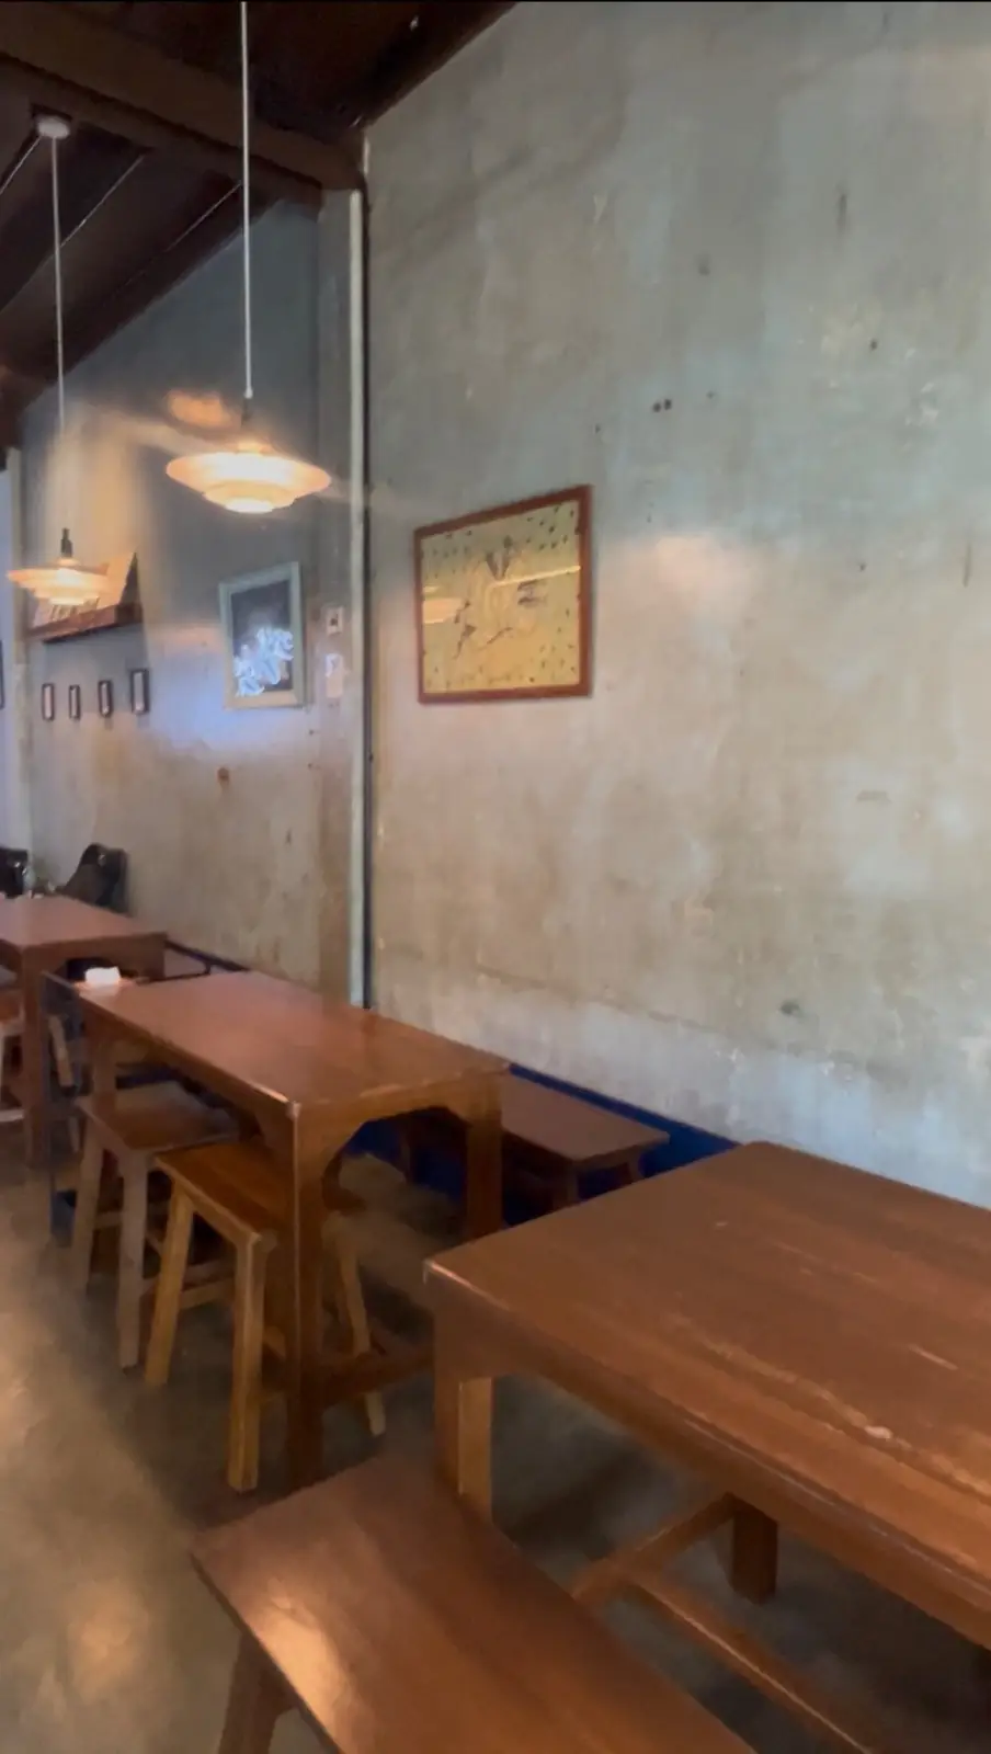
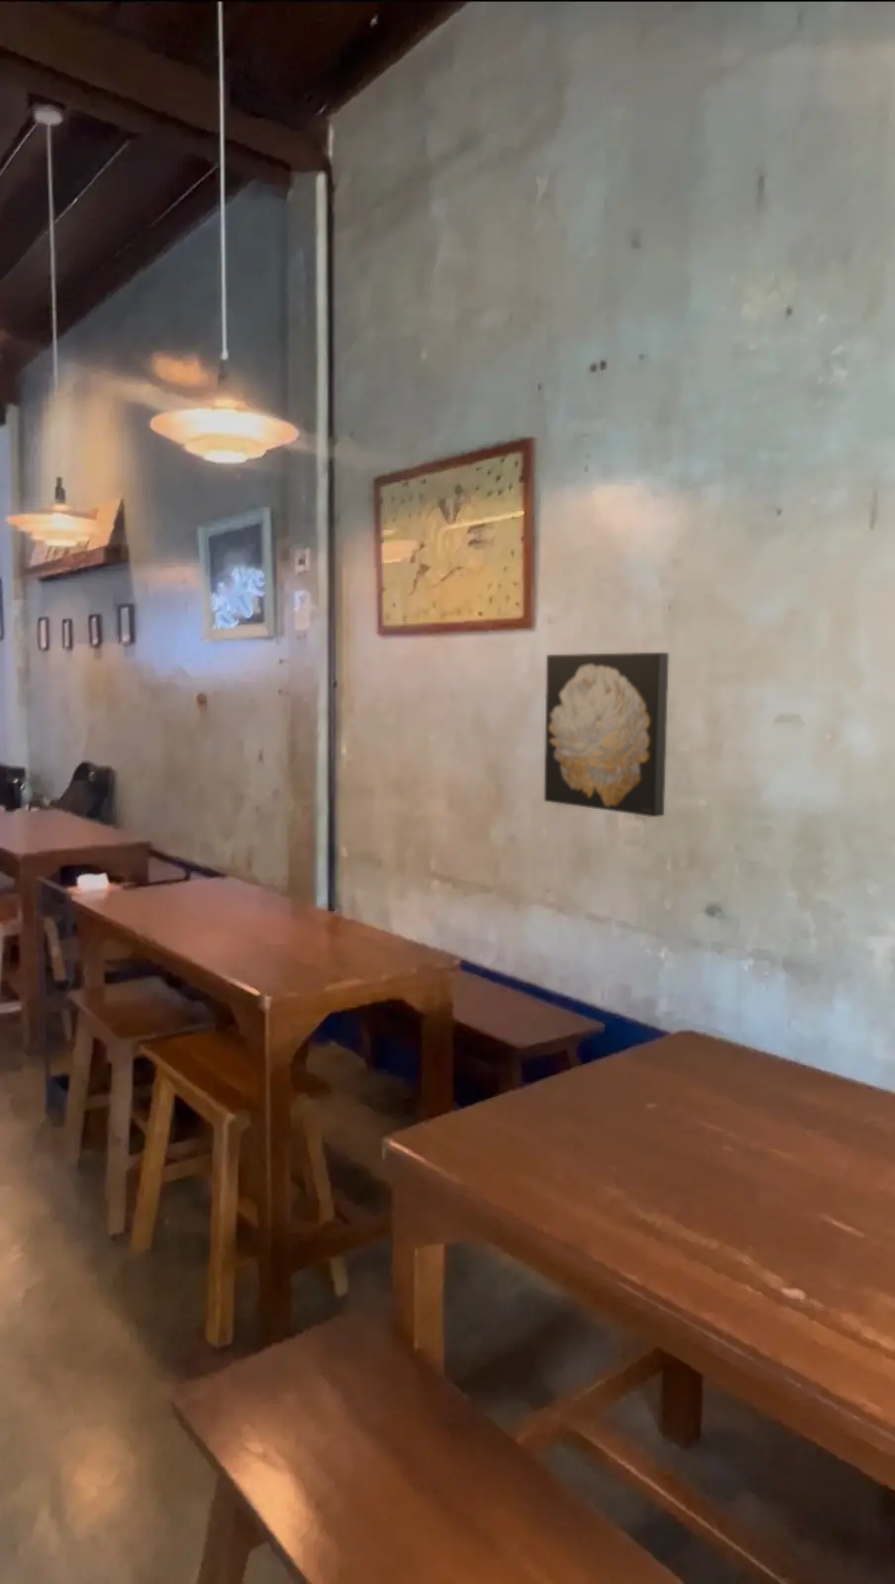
+ wall art (602, 731)
